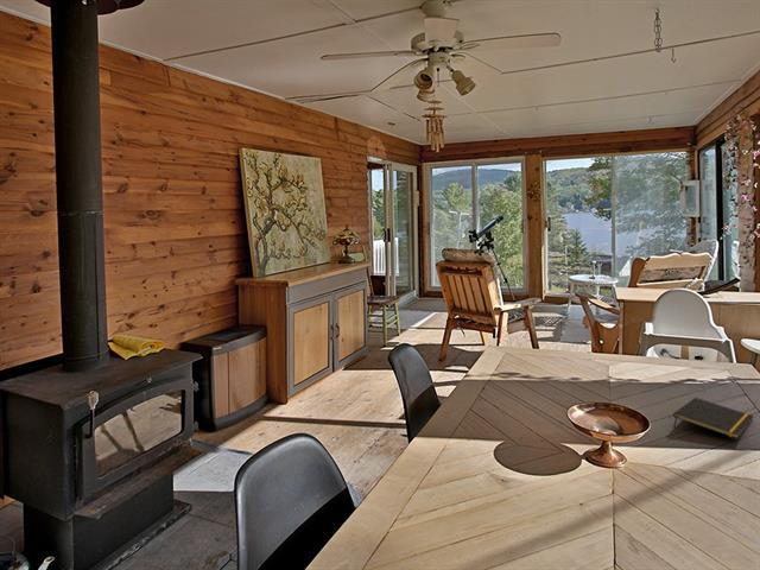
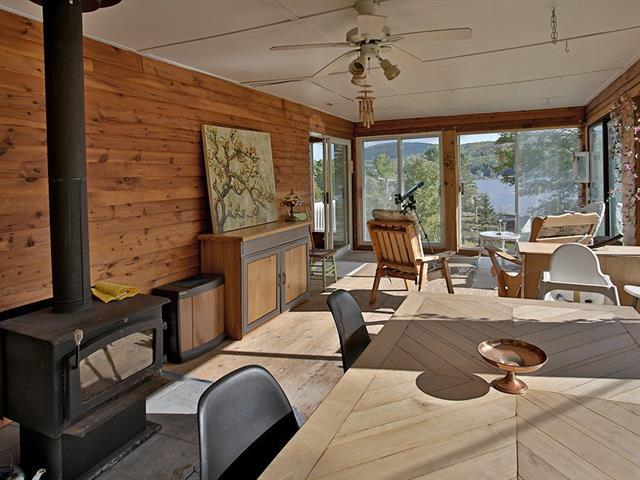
- notepad (714, 416)
